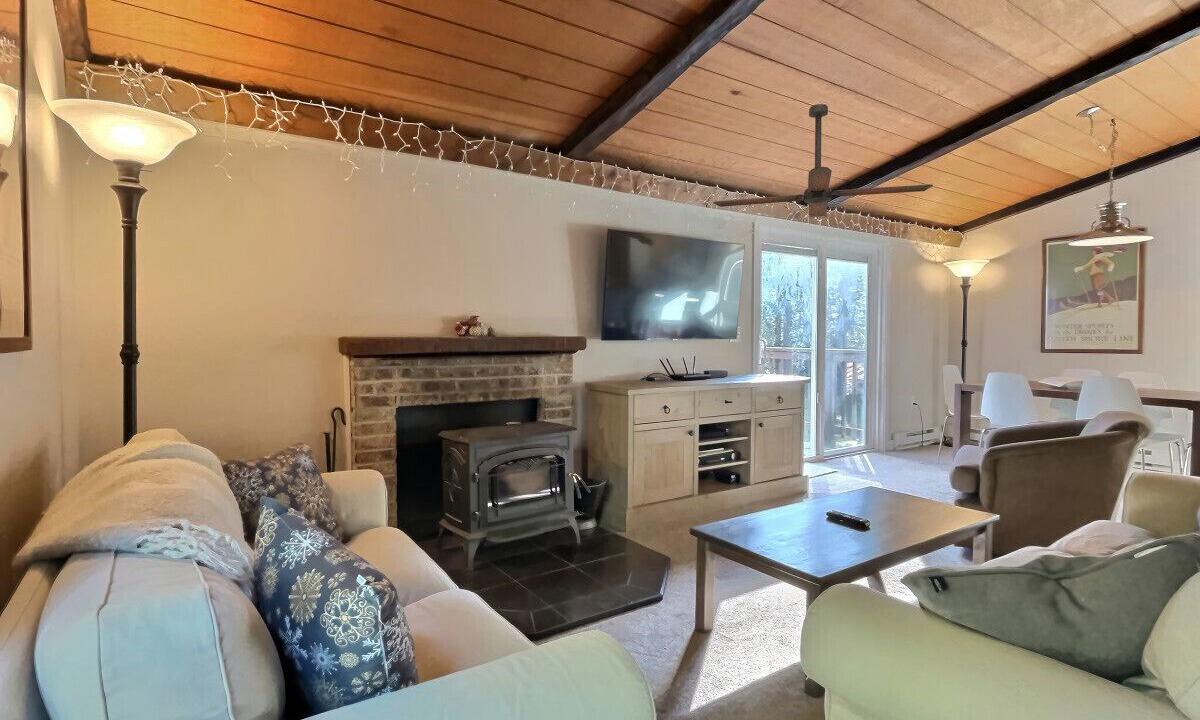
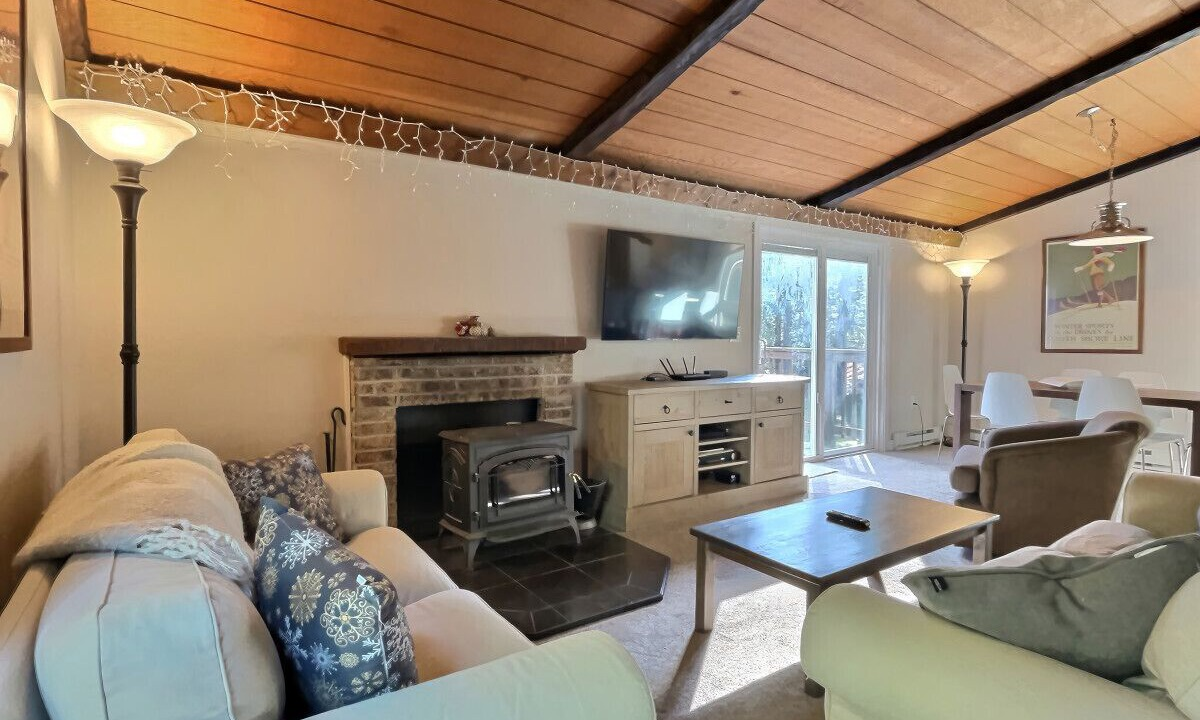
- ceiling fan (817, 155)
